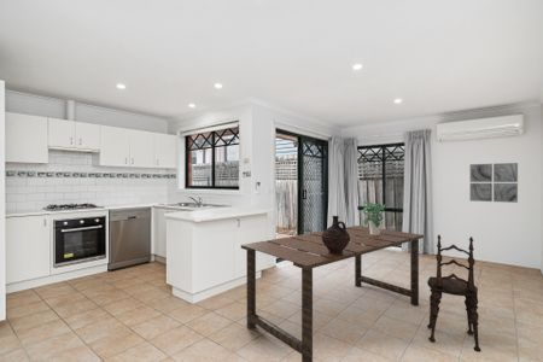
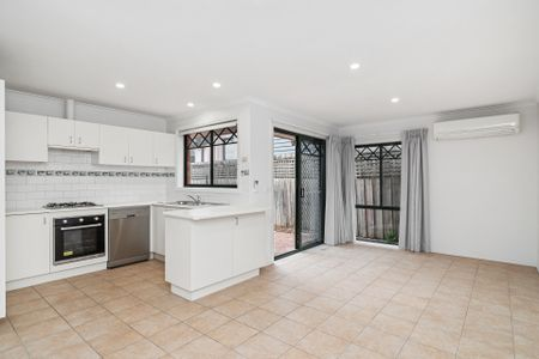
- dining chair (451, 285)
- ceramic jug (335, 234)
- potted plant (373, 217)
- wall art (491, 181)
- dining table (355, 276)
